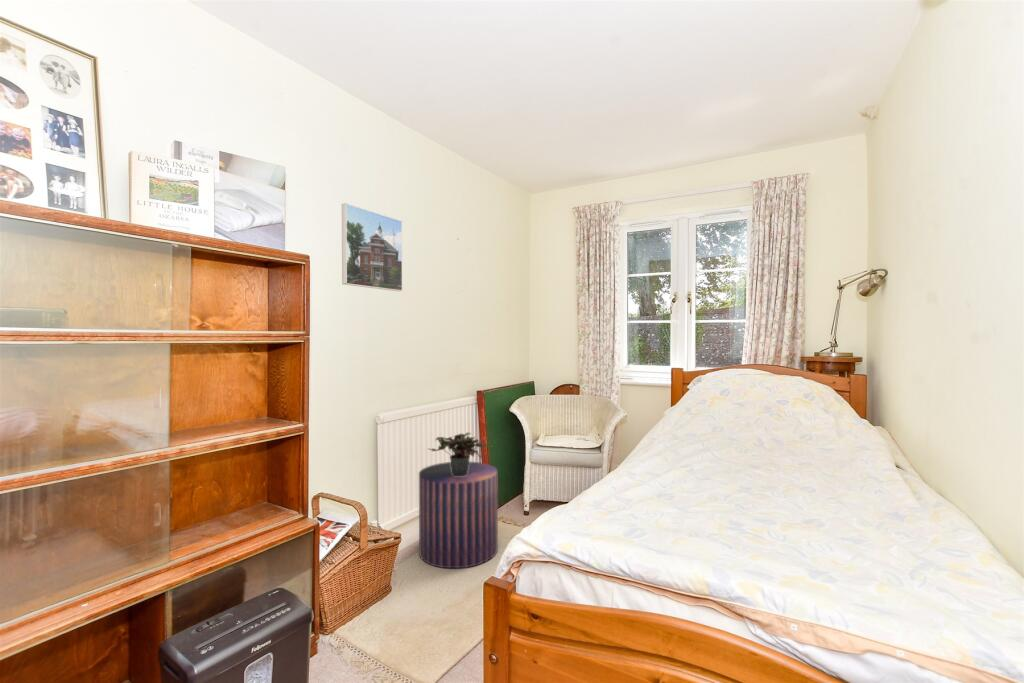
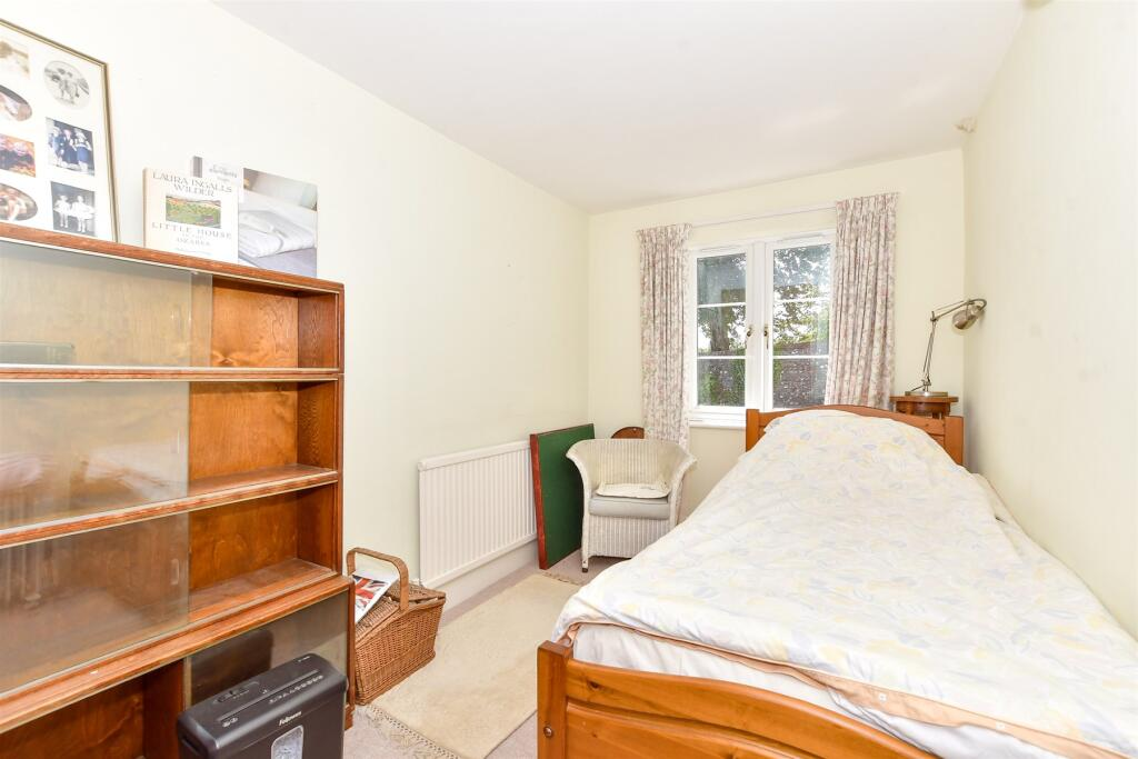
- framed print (374, 250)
- stool (458, 510)
- potted plant (459, 453)
